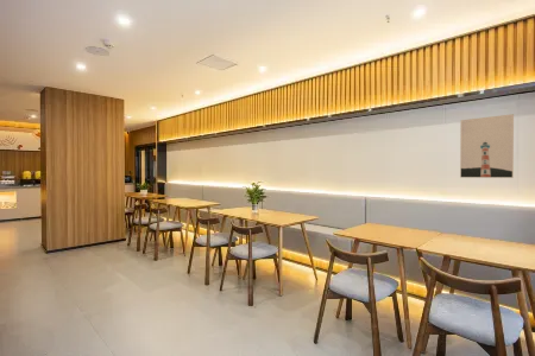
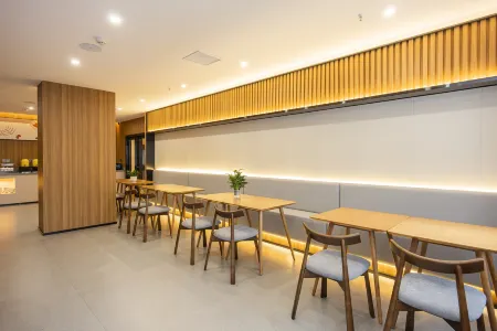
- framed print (485, 147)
